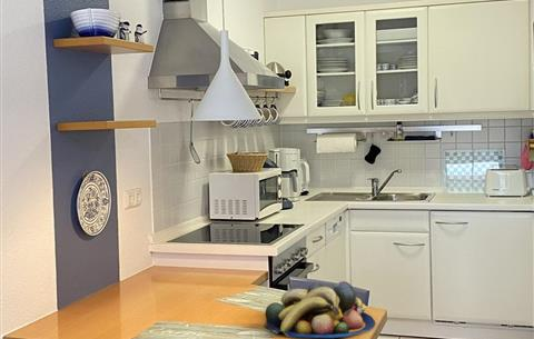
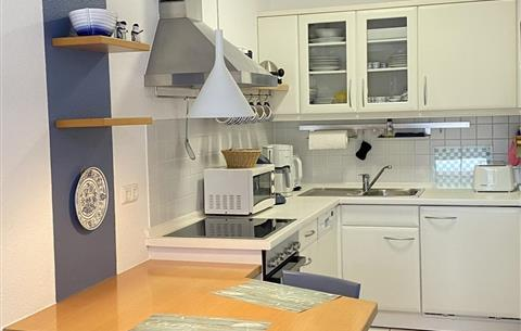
- fruit bowl (320, 303)
